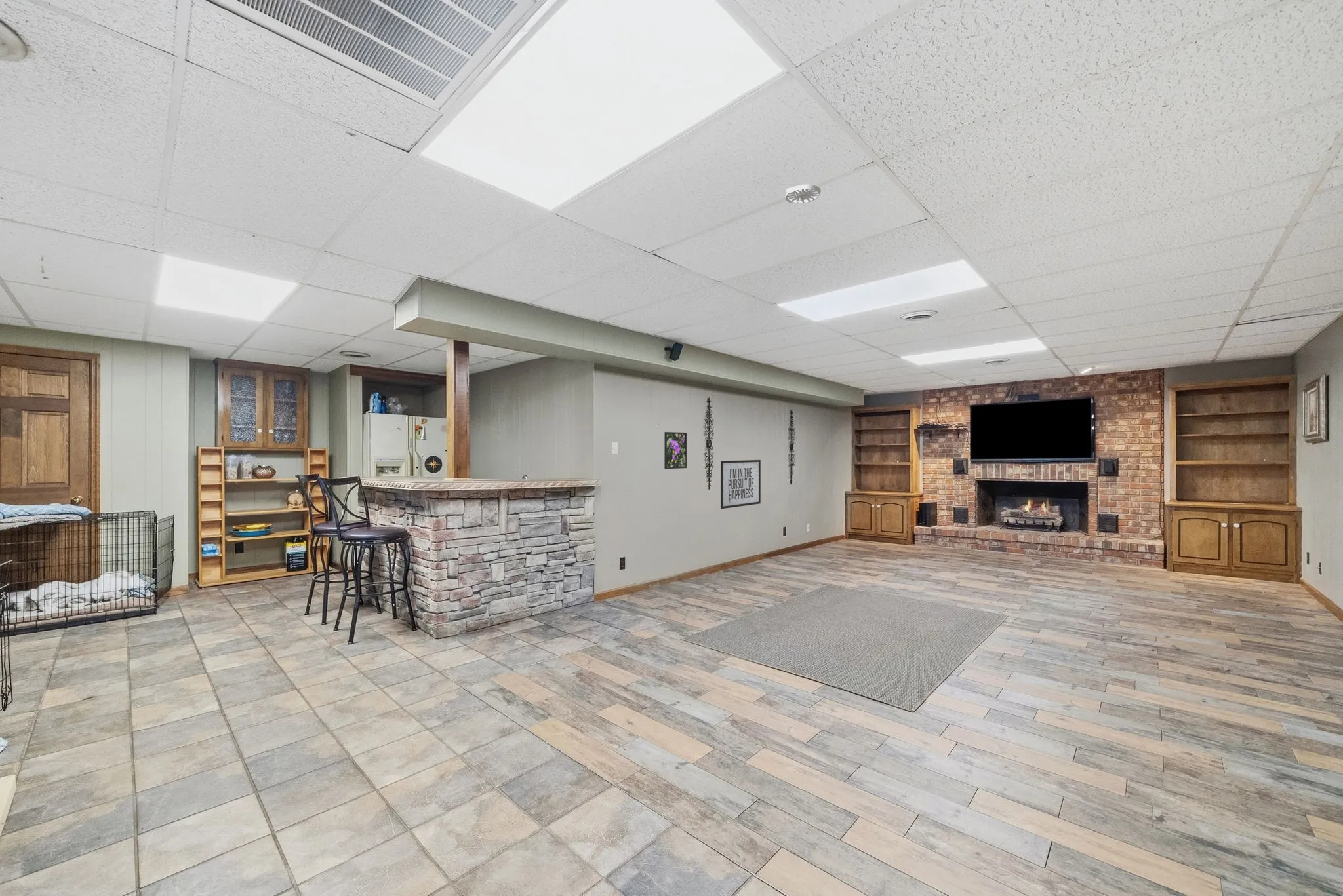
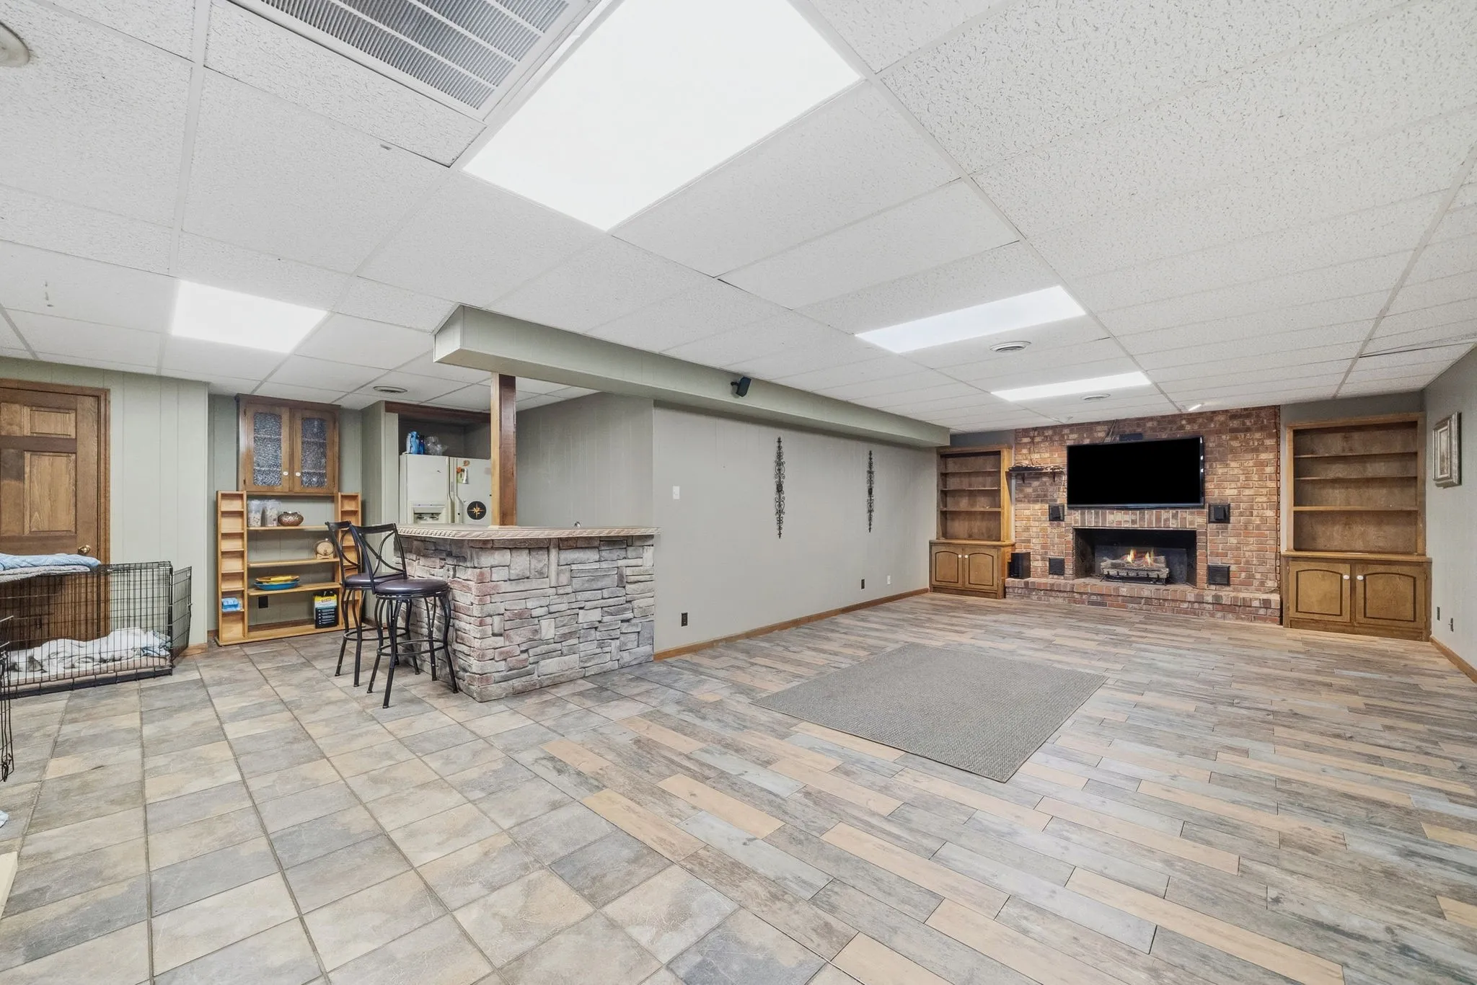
- mirror (741, 483)
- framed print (675, 450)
- smoke detector (803, 195)
